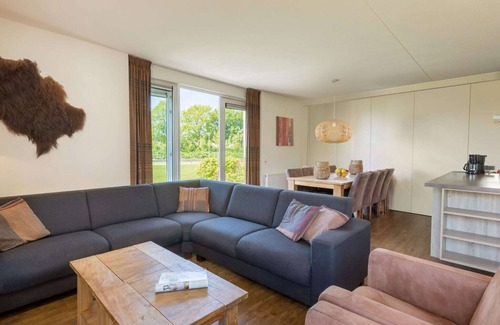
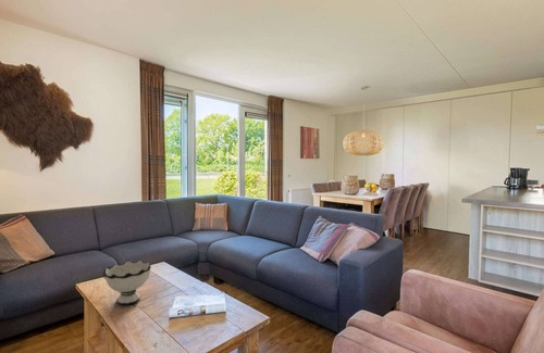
+ bowl (124, 282)
